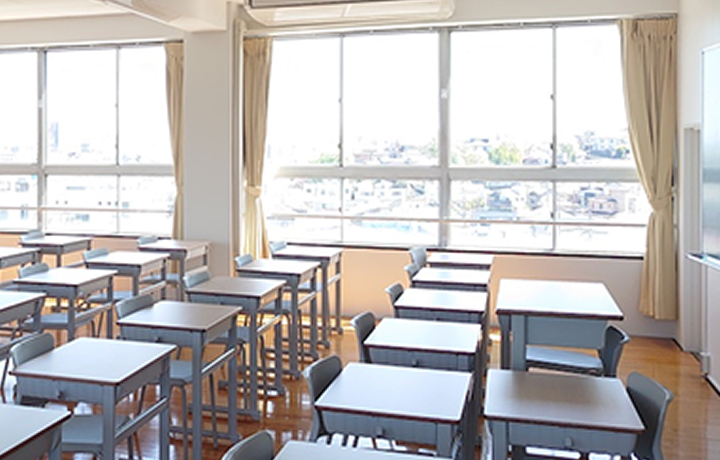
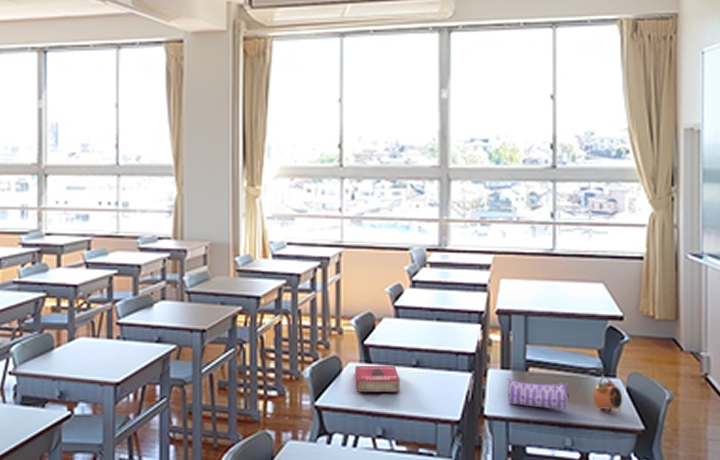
+ pencil case (537, 393)
+ alarm clock (607, 393)
+ book (376, 378)
